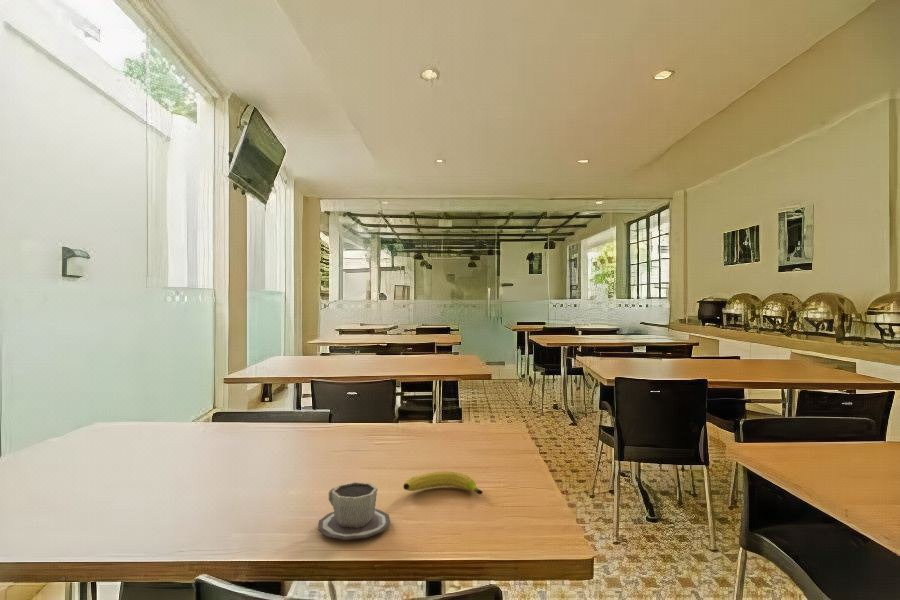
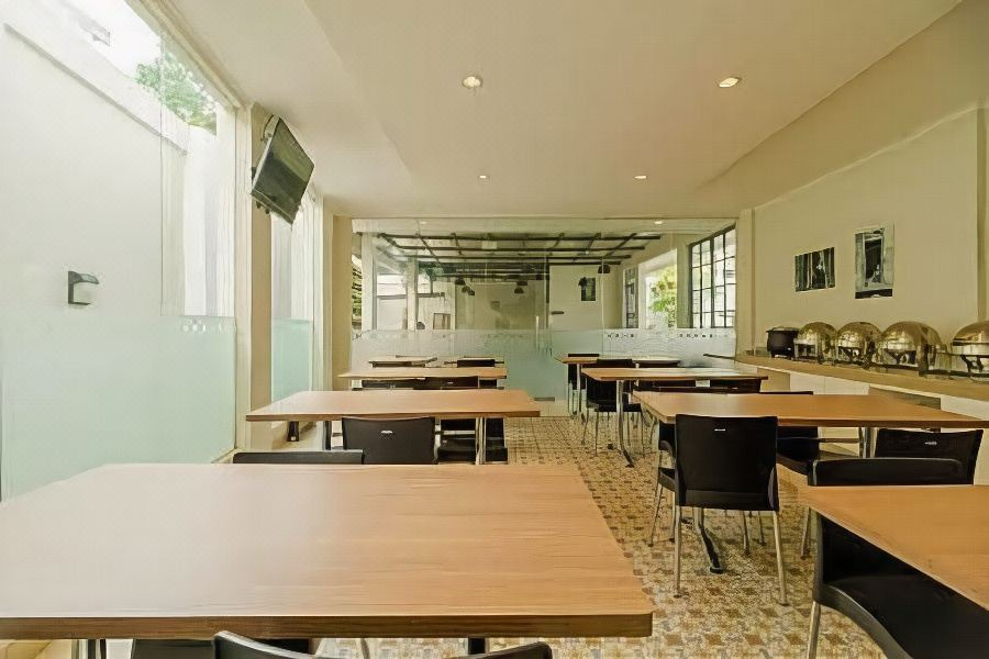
- fruit (446, 485)
- cup (354, 508)
